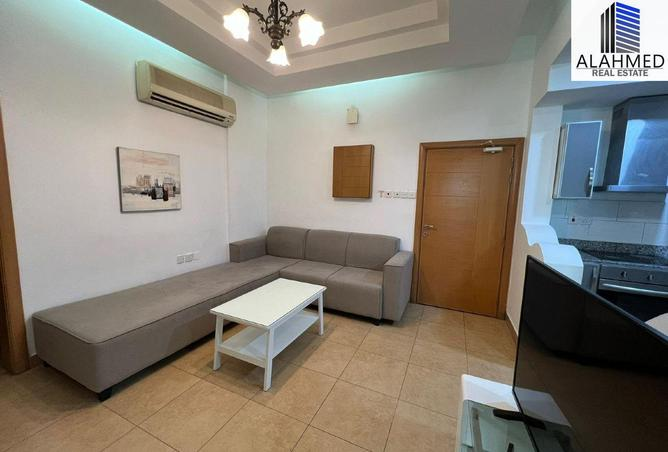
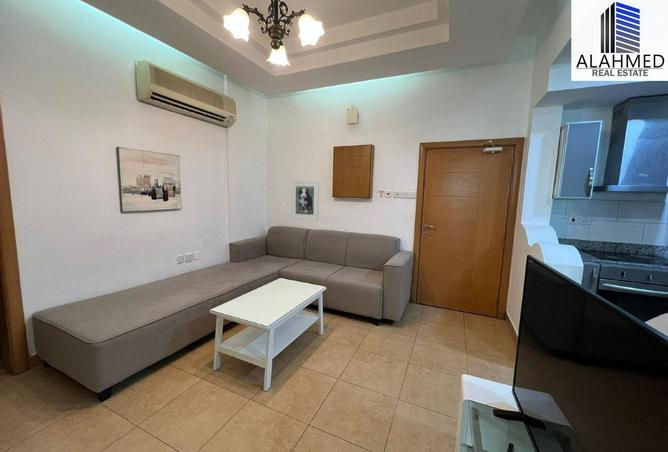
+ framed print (304, 200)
